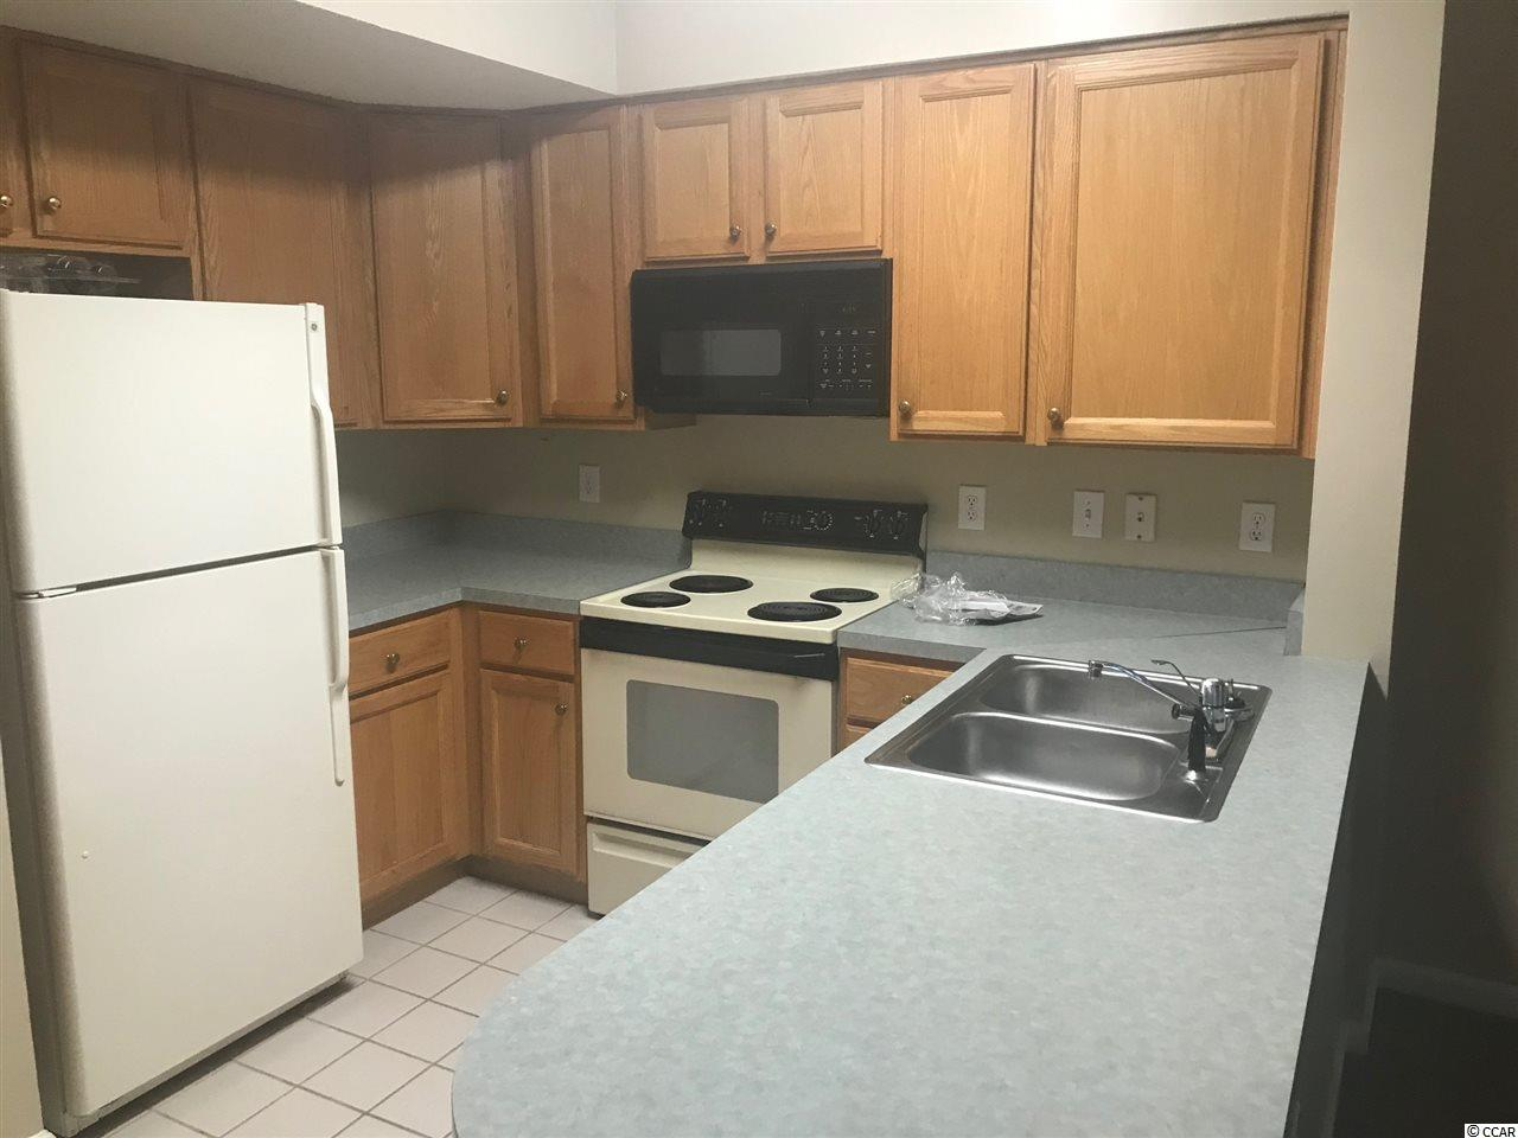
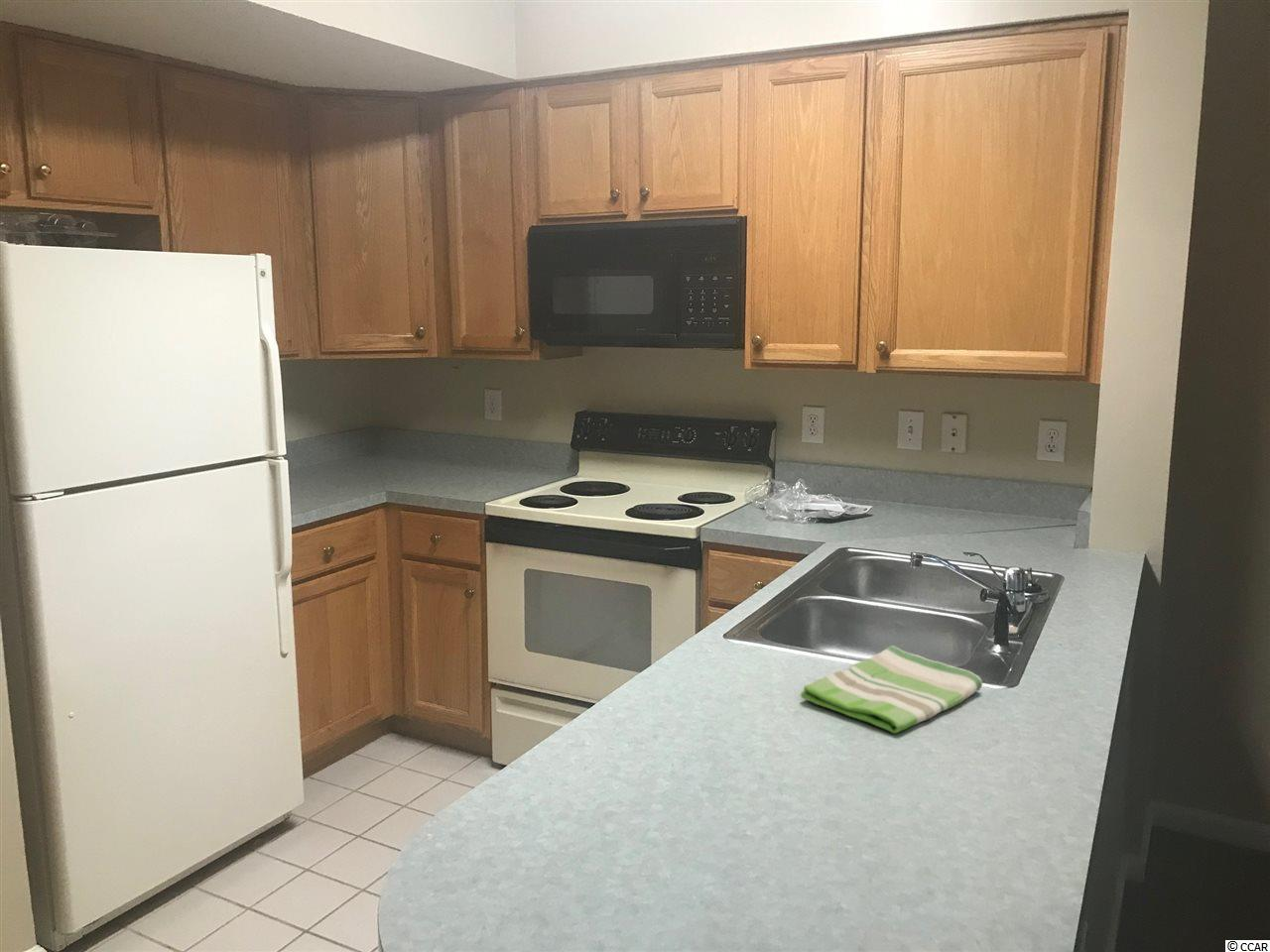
+ dish towel (893, 685)
